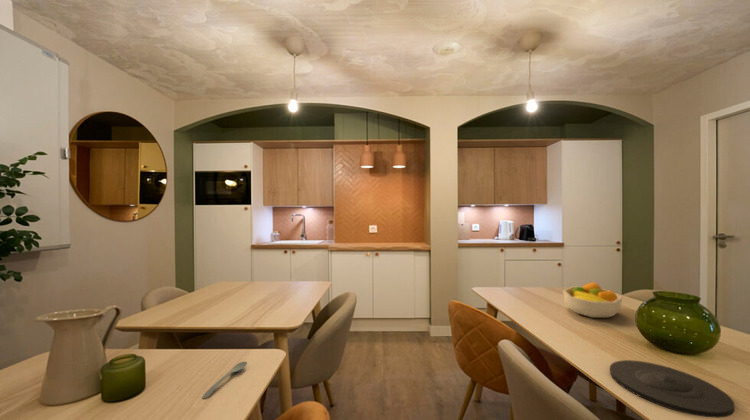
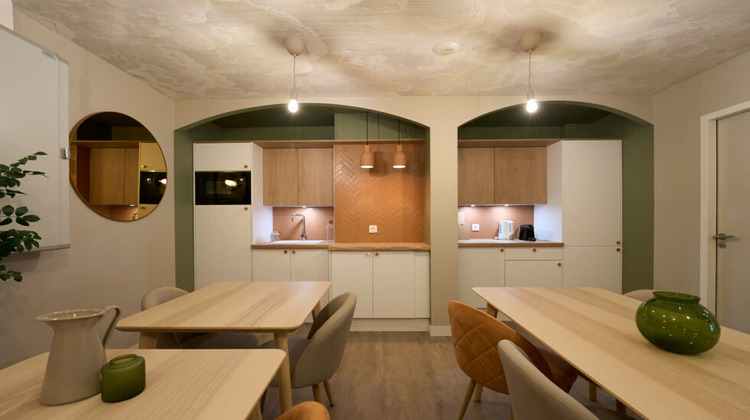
- plate (665, 381)
- fruit bowl (591, 298)
- spoon (225, 377)
